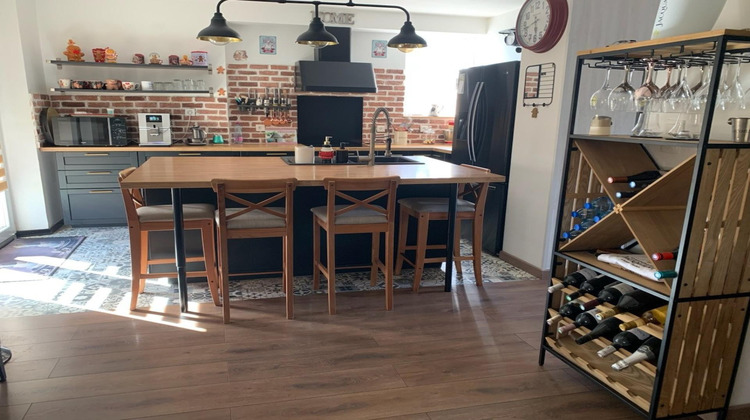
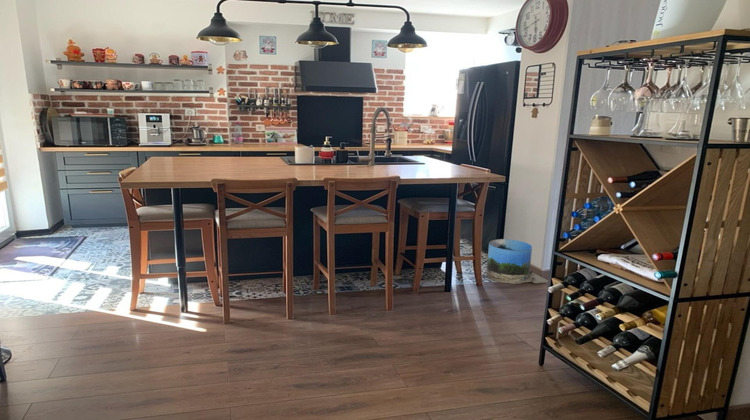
+ trash can (511, 259)
